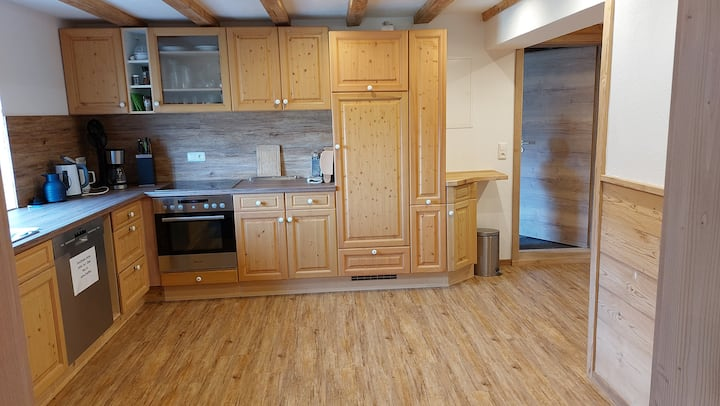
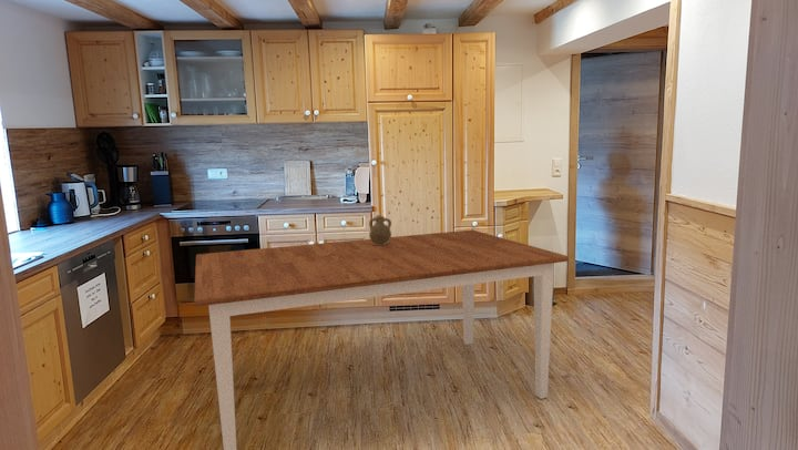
+ dining table (370, 297)
+ pilgrim flask (380, 229)
